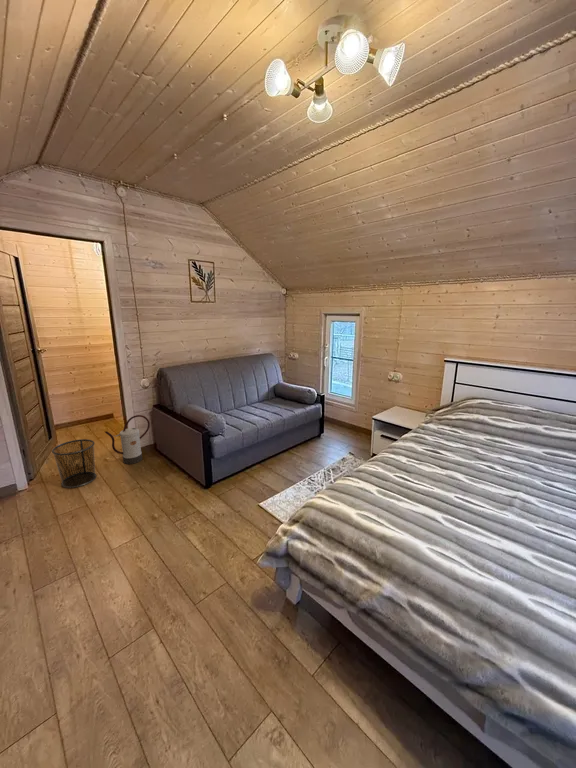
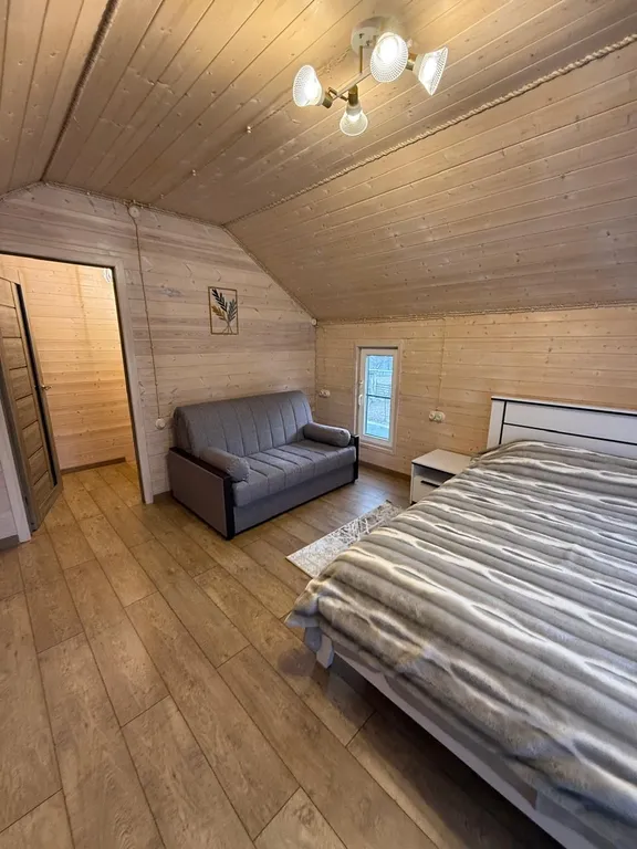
- watering can (129, 439)
- waste bin (76, 463)
